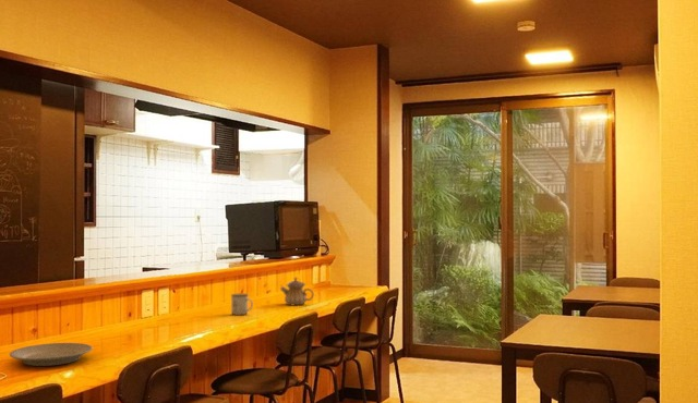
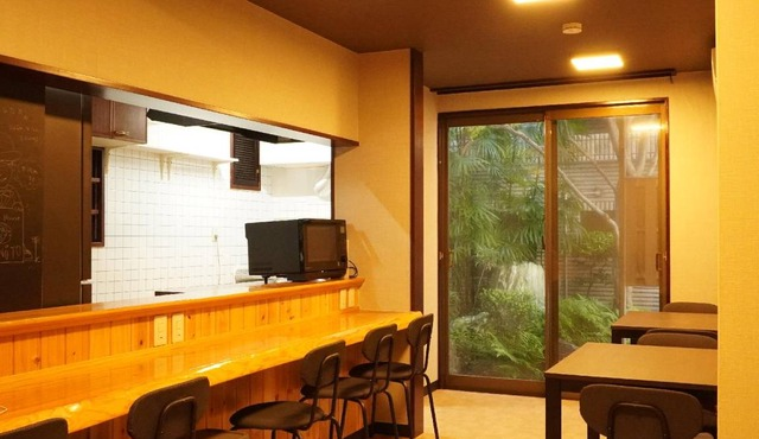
- mug (242, 304)
- teapot (297, 290)
- plate (51, 355)
